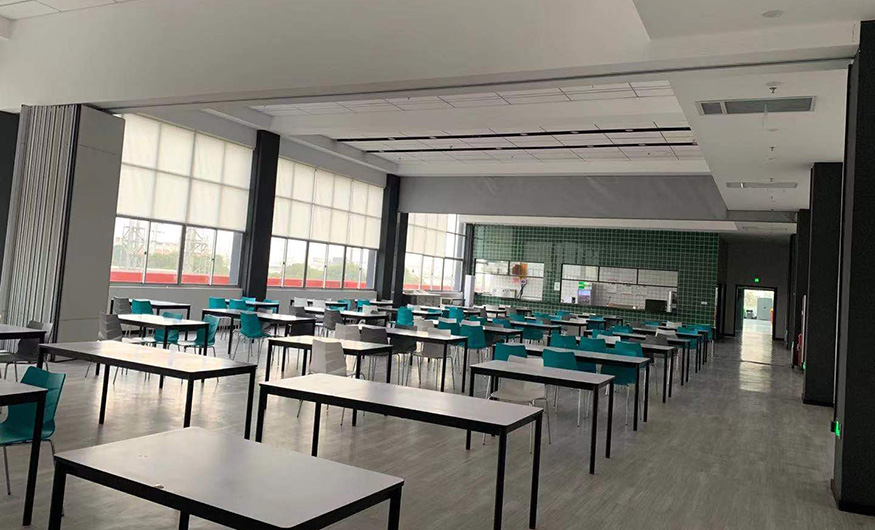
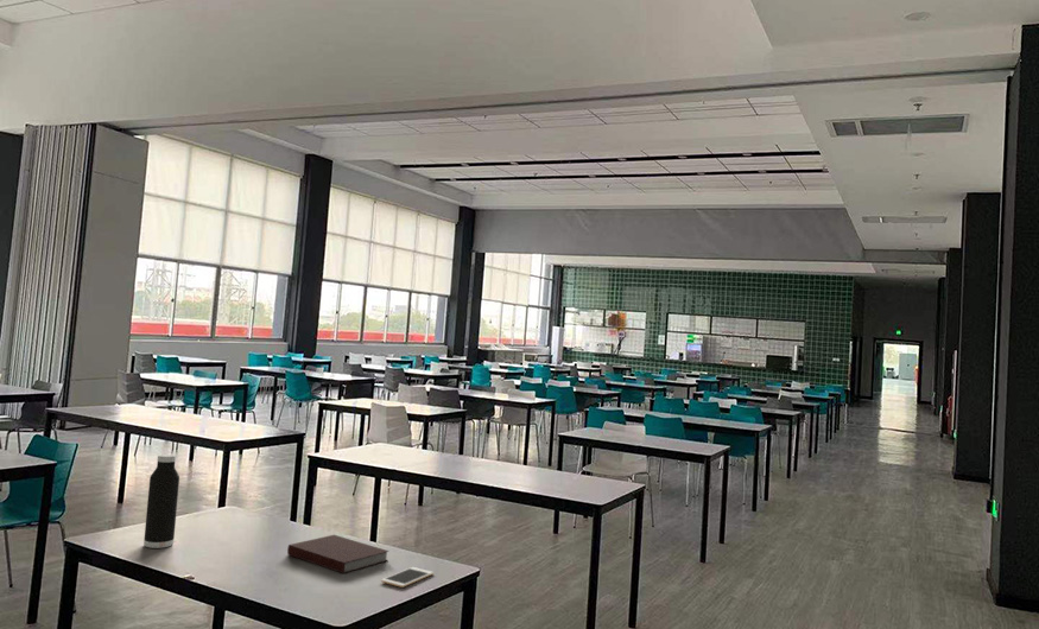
+ notebook (337, 552)
+ cell phone (407, 577)
+ water bottle (163, 500)
